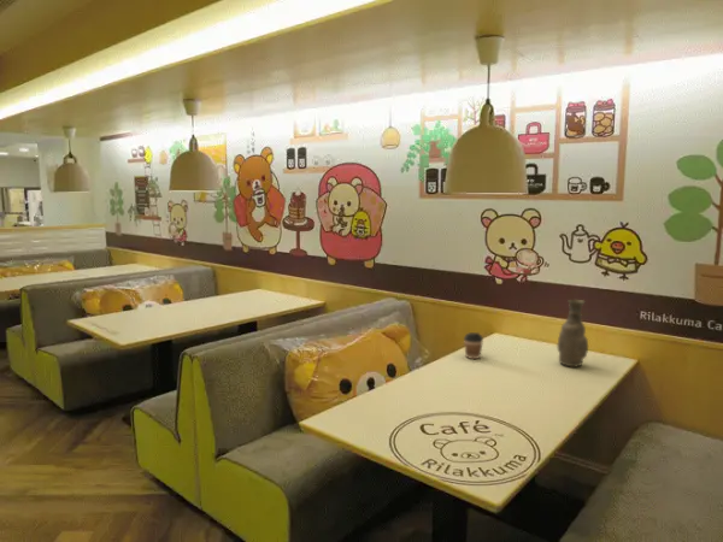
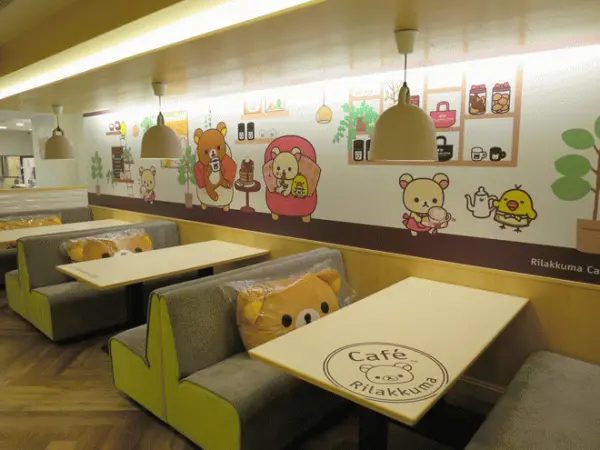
- coffee cup (472, 344)
- vase (572, 332)
